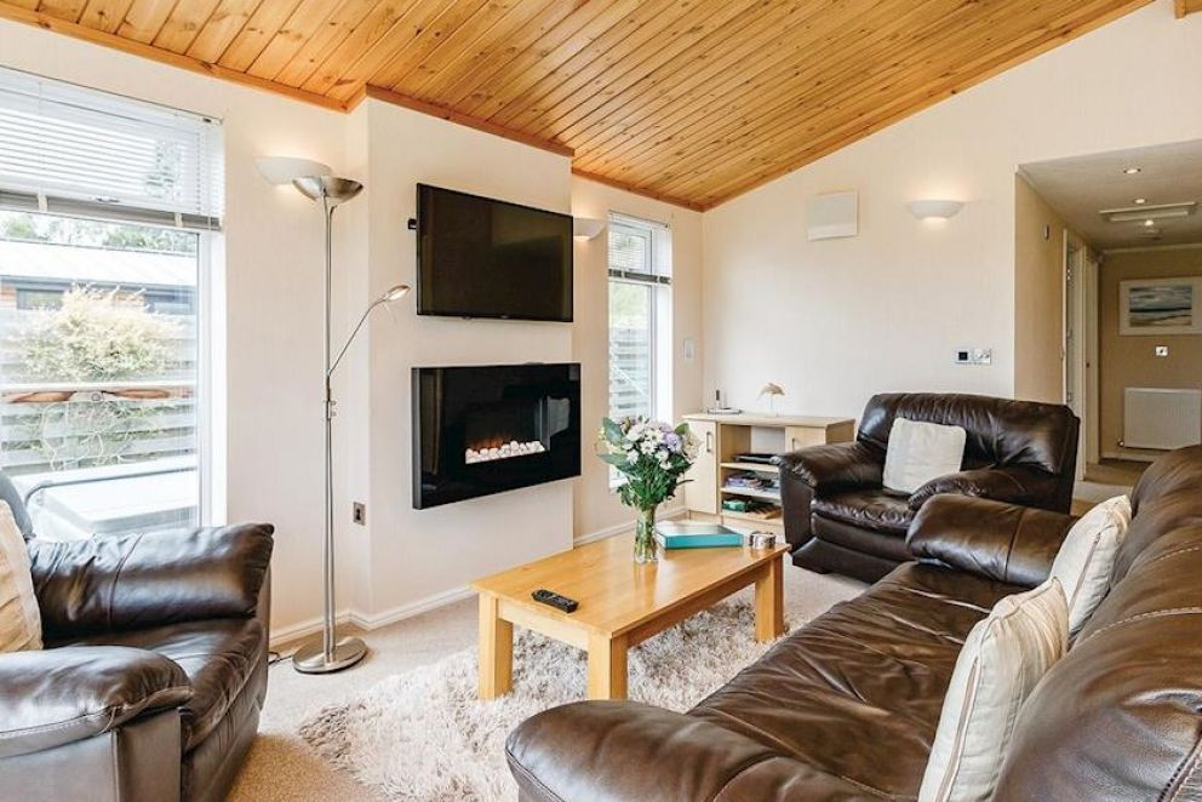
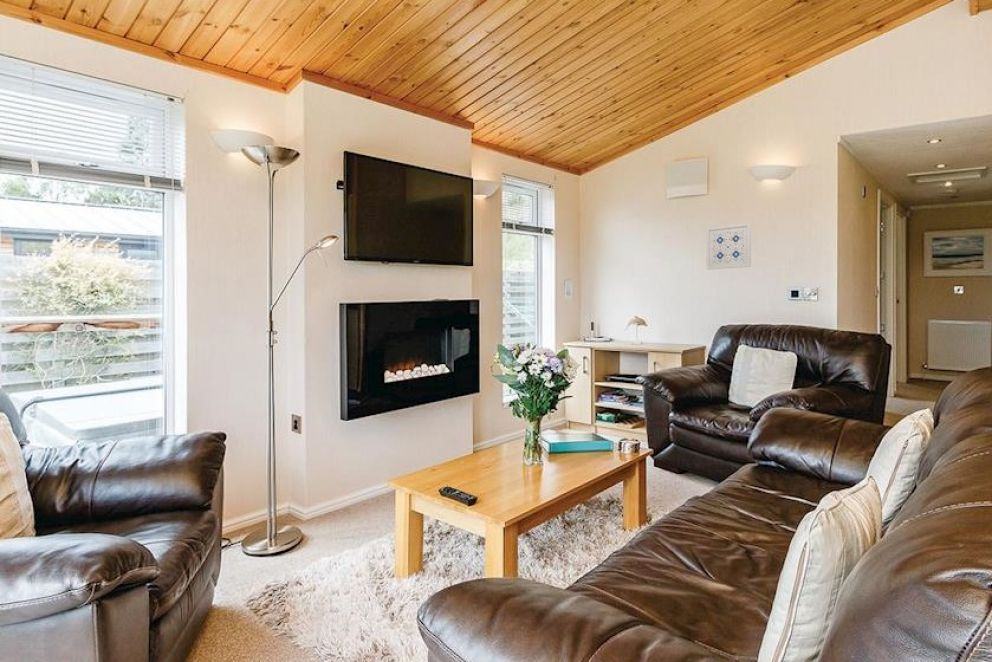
+ wall art (728, 246)
